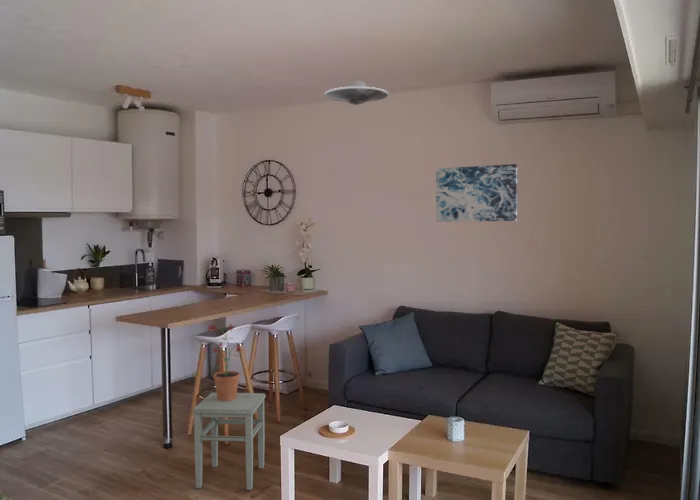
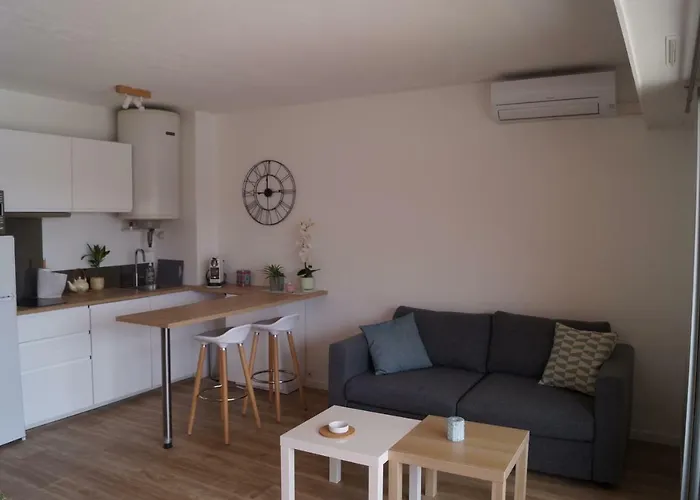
- ceiling light (356, 93)
- stool (231, 439)
- potted plant (226, 360)
- wall art (475, 194)
